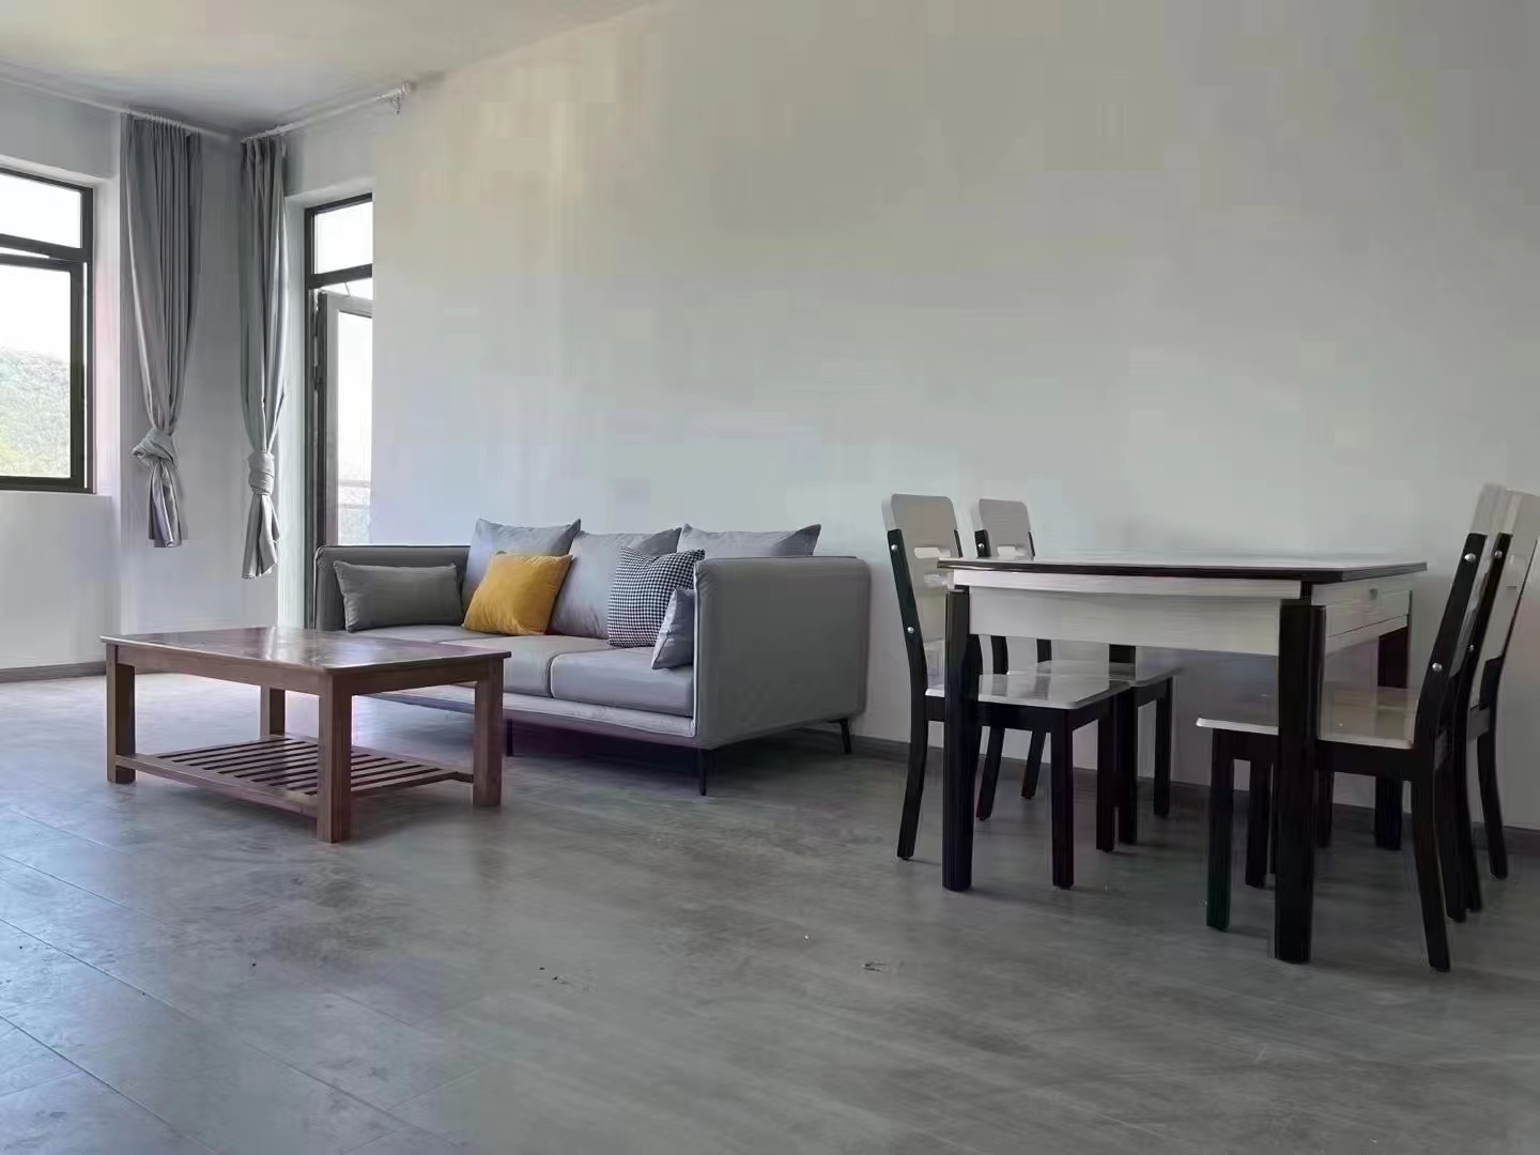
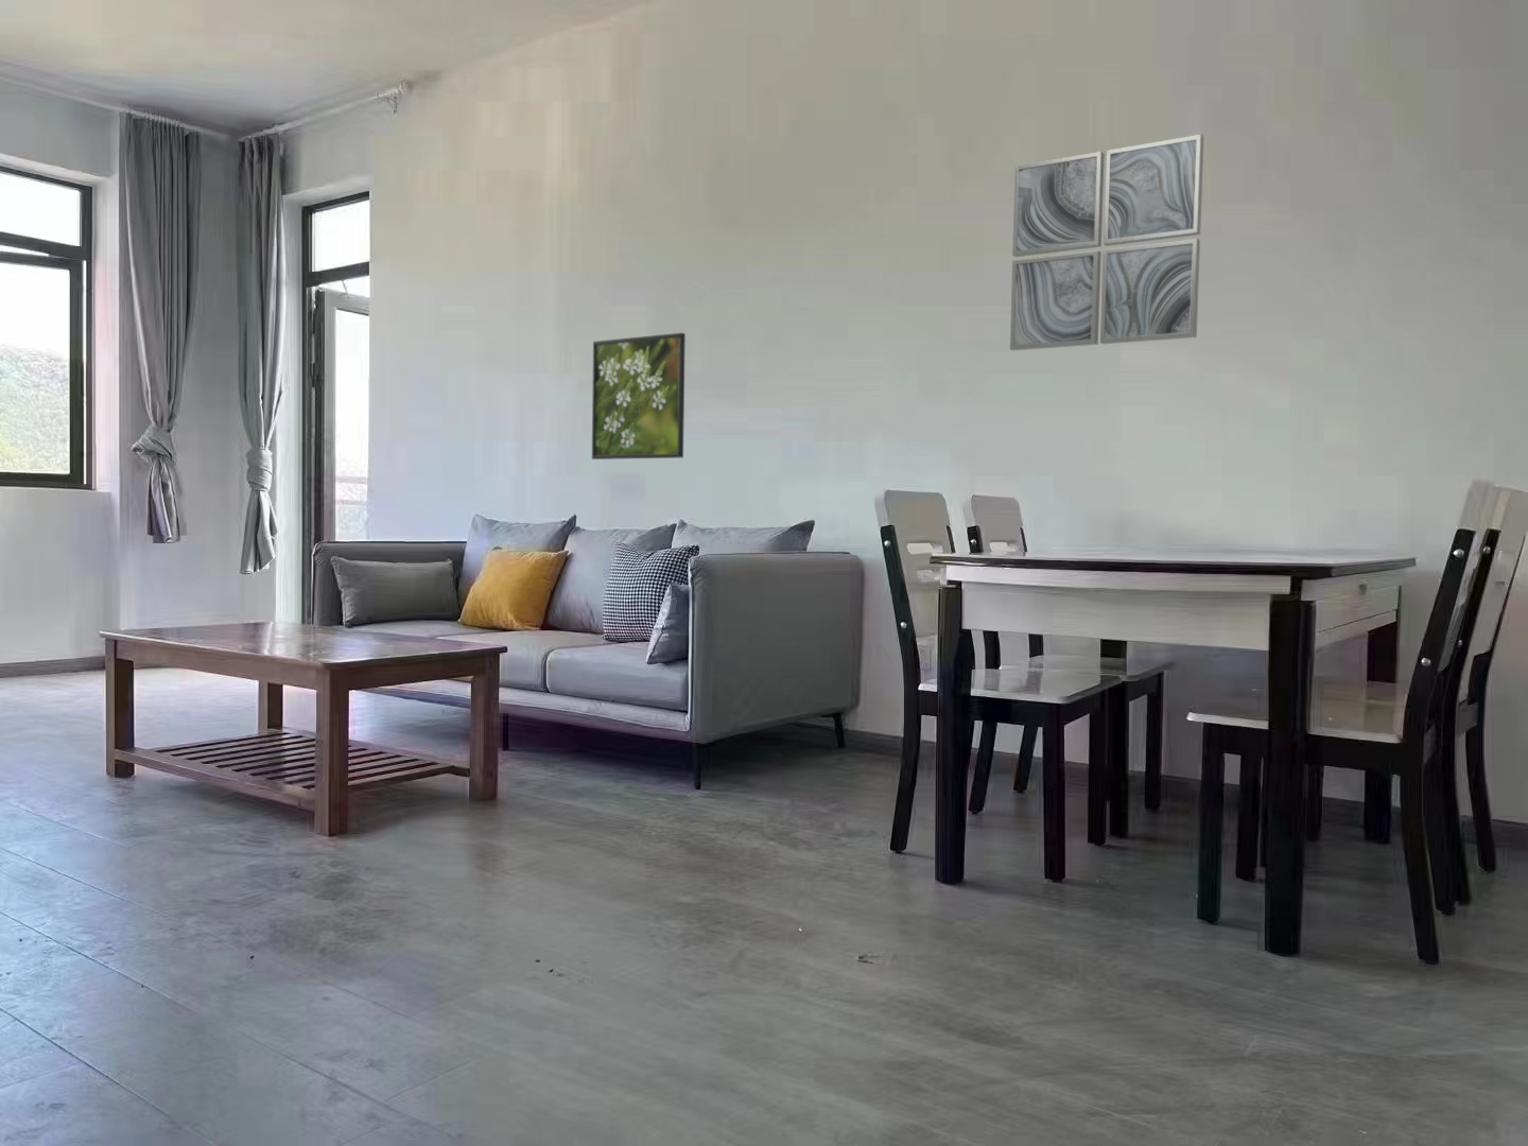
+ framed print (636, 398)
+ wall art (1101, 247)
